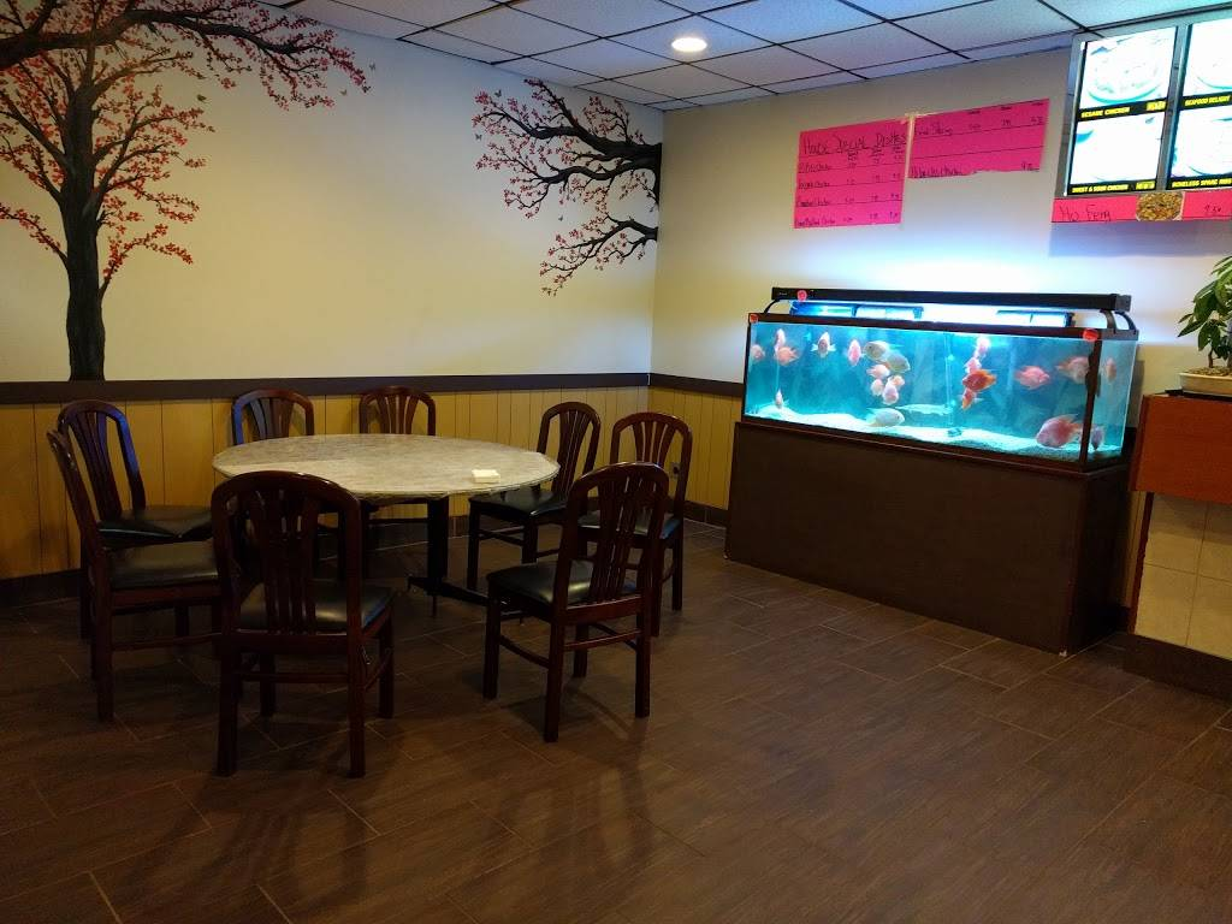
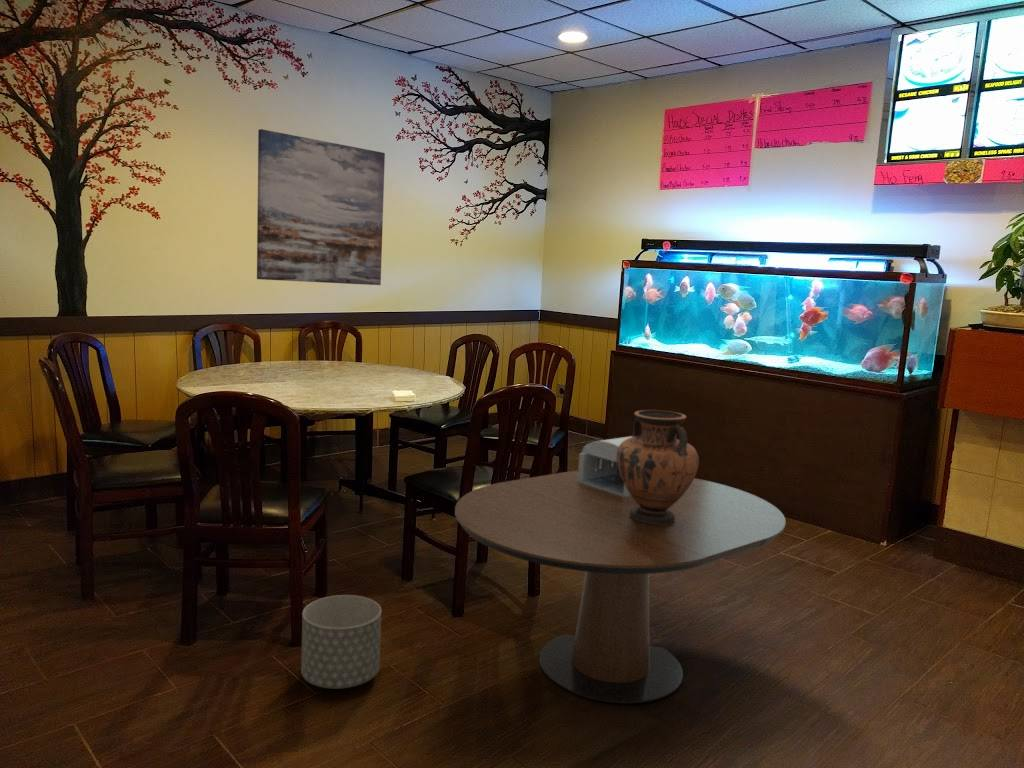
+ vase (656, 465)
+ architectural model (617, 464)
+ dining table (632, 594)
+ planter (341, 645)
+ wall art (323, 213)
